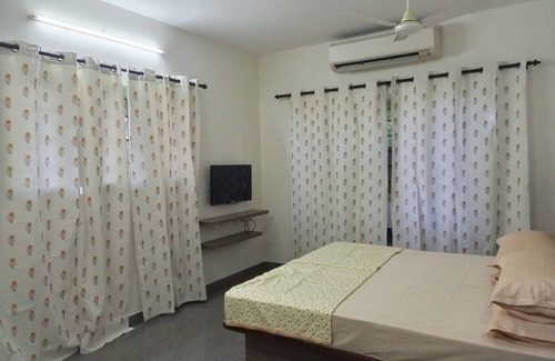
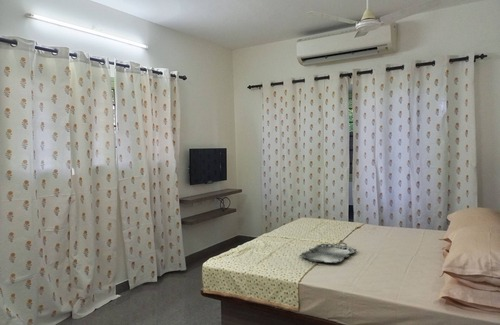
+ serving tray (328, 252)
